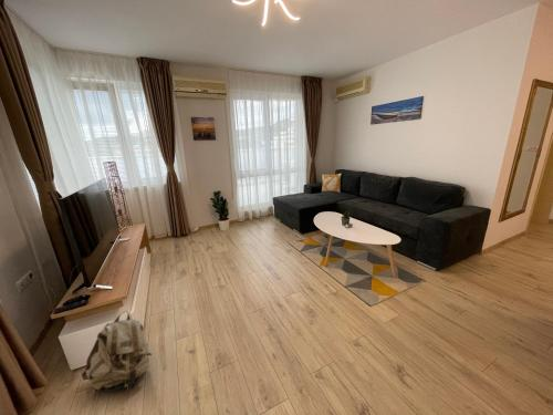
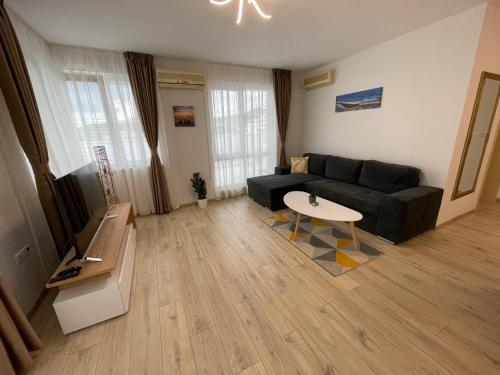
- backpack (115, 349)
